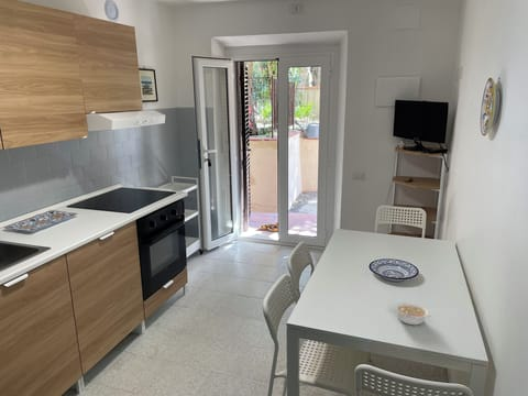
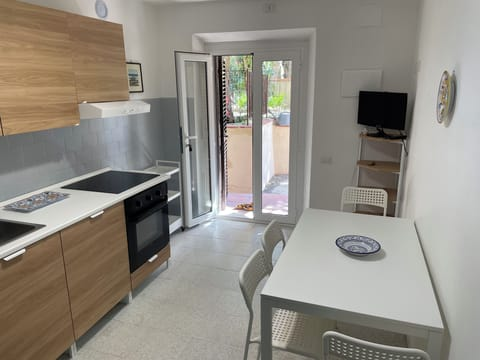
- legume (413, 314)
